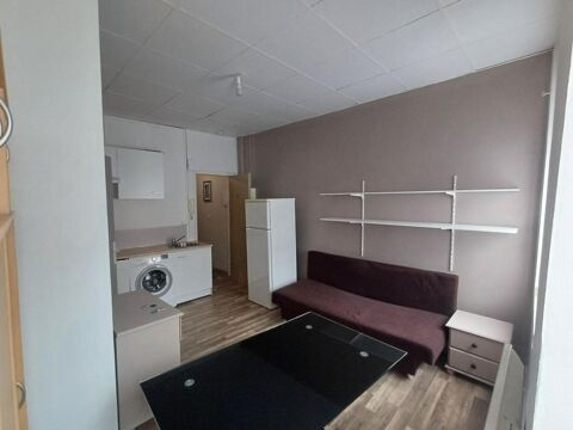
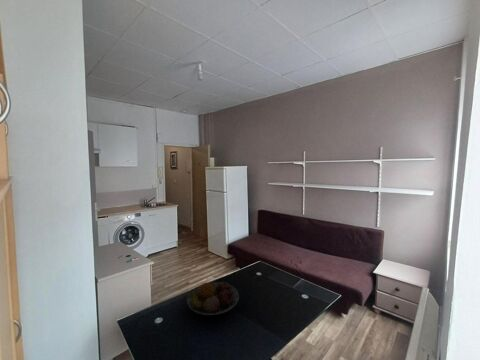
+ fruit bowl (213, 294)
